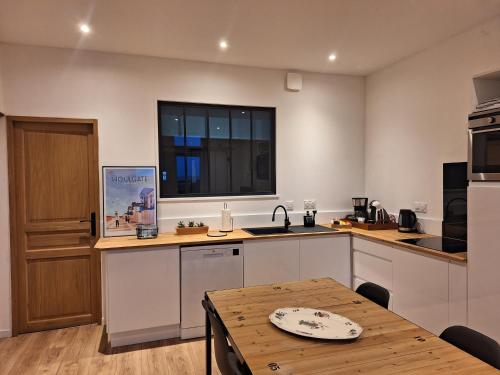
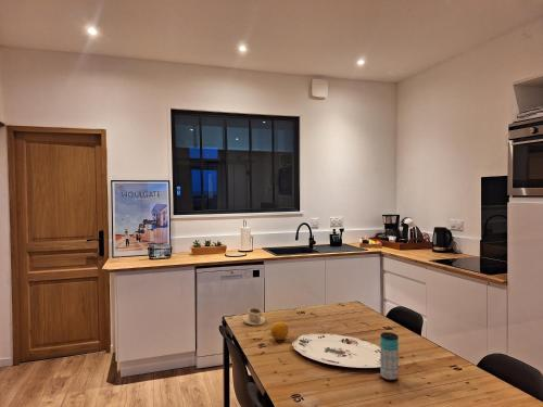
+ beverage can (389, 356)
+ fruit (279, 330)
+ cup (254, 315)
